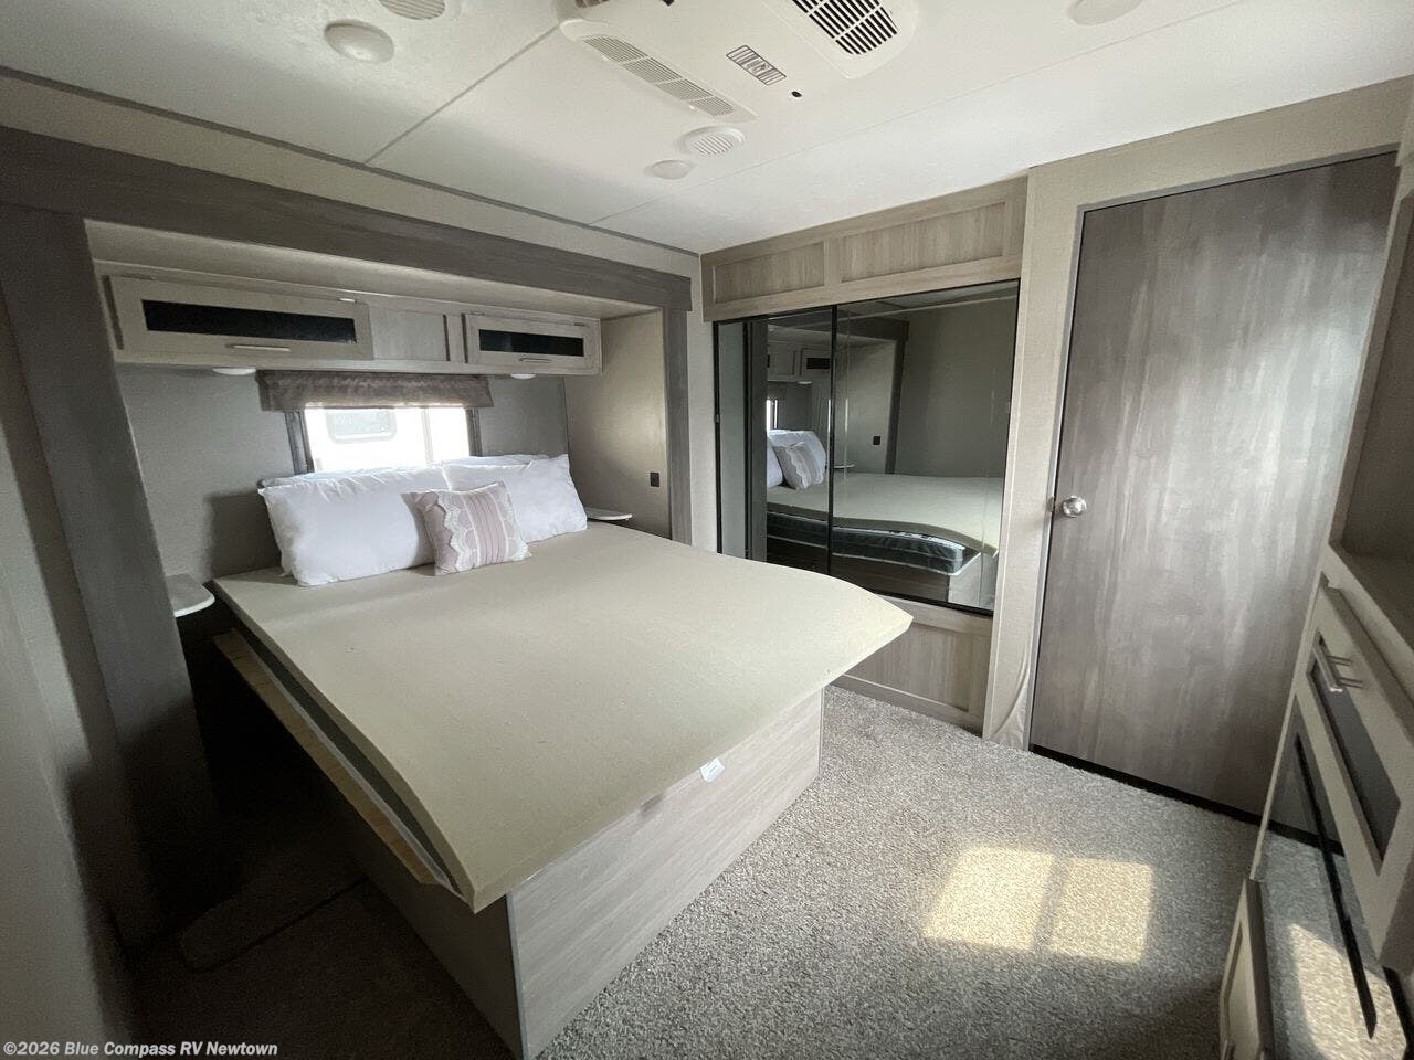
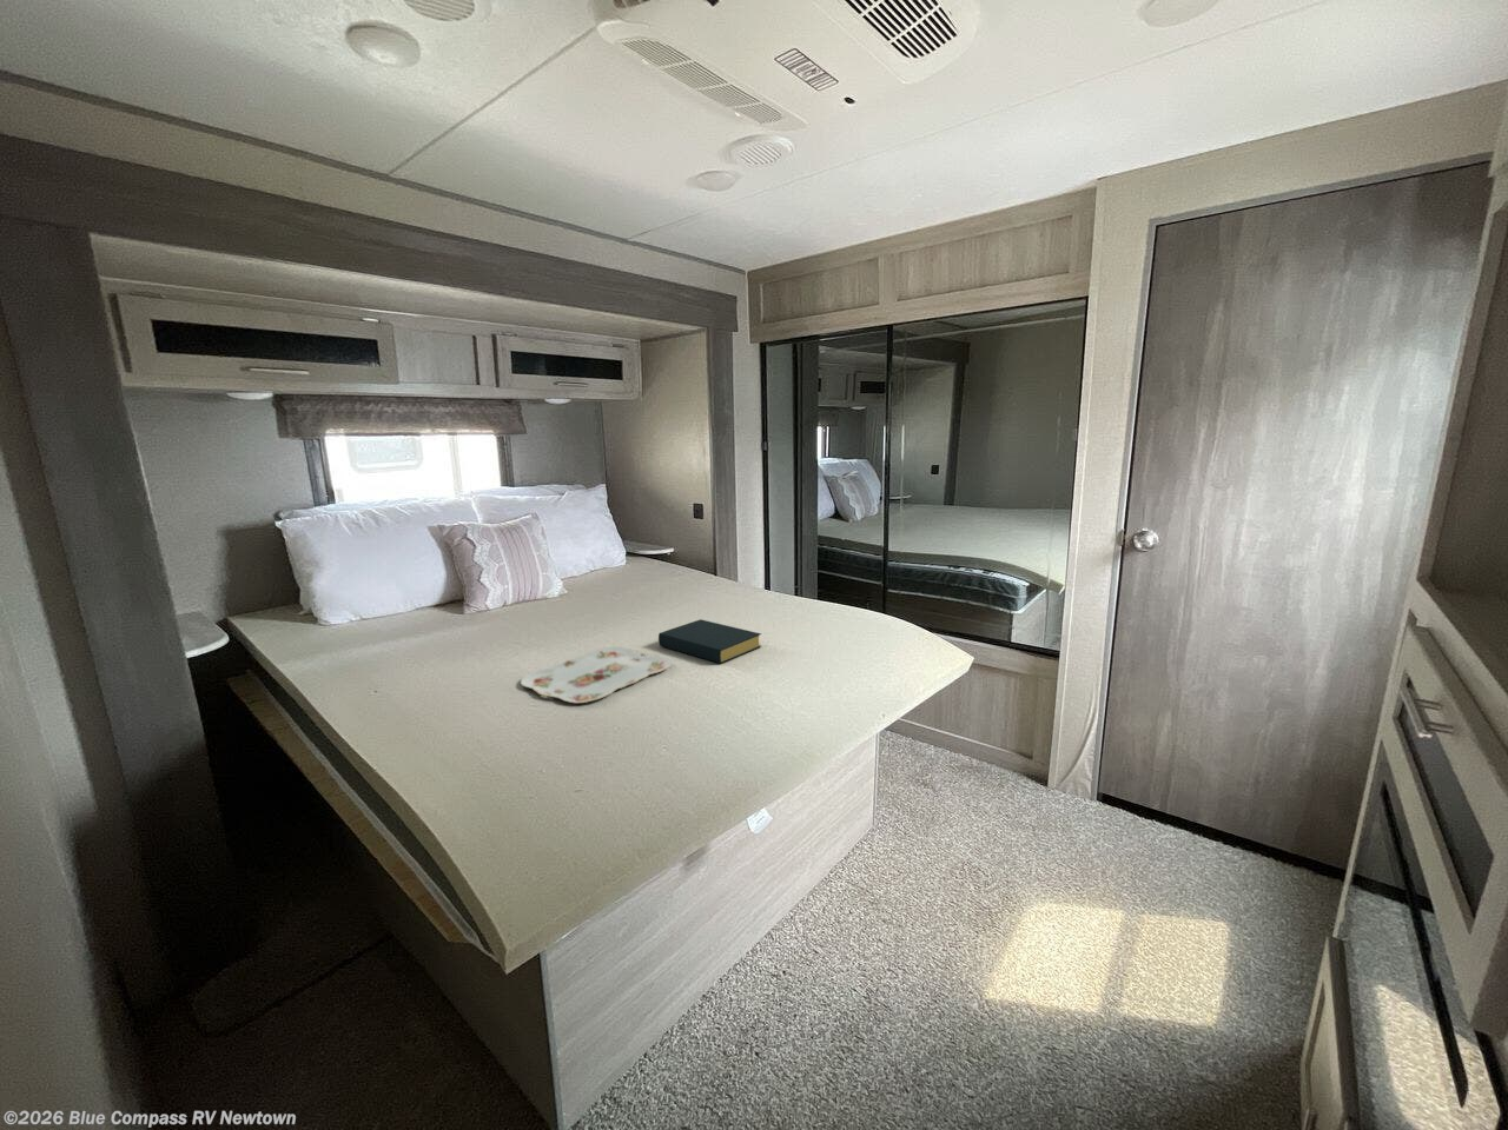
+ hardback book (709, 639)
+ serving tray (598, 672)
